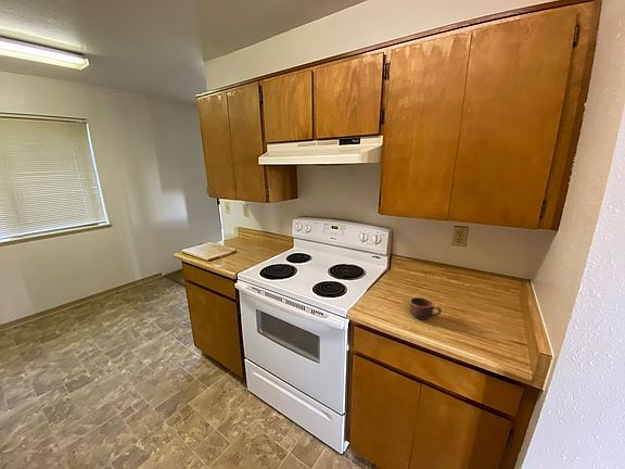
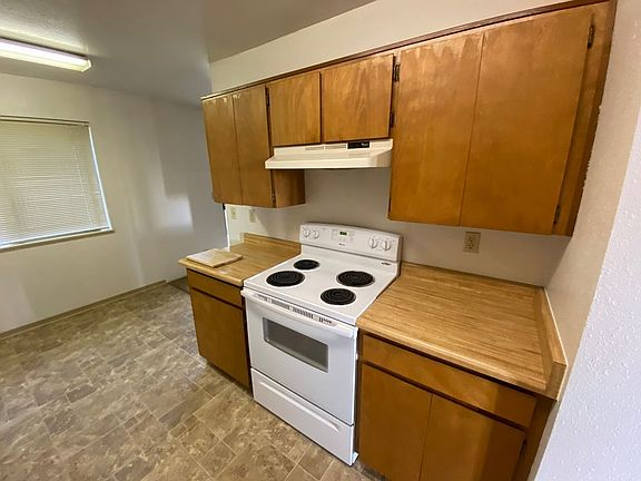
- mug (423, 308)
